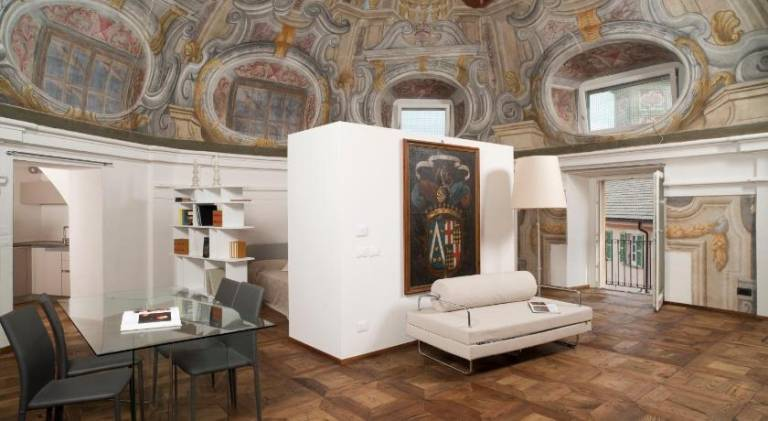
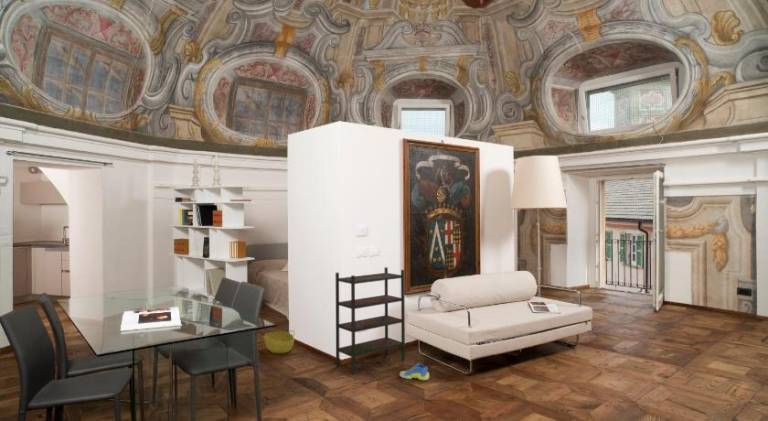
+ bookshelf (370, 318)
+ basket (279, 341)
+ sneaker (414, 370)
